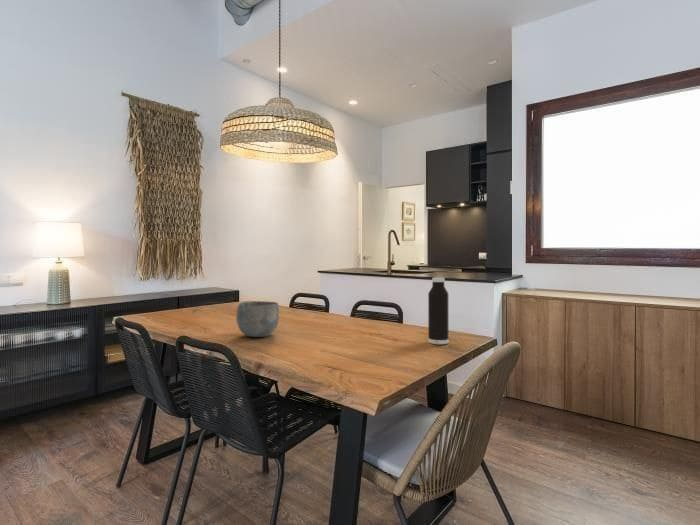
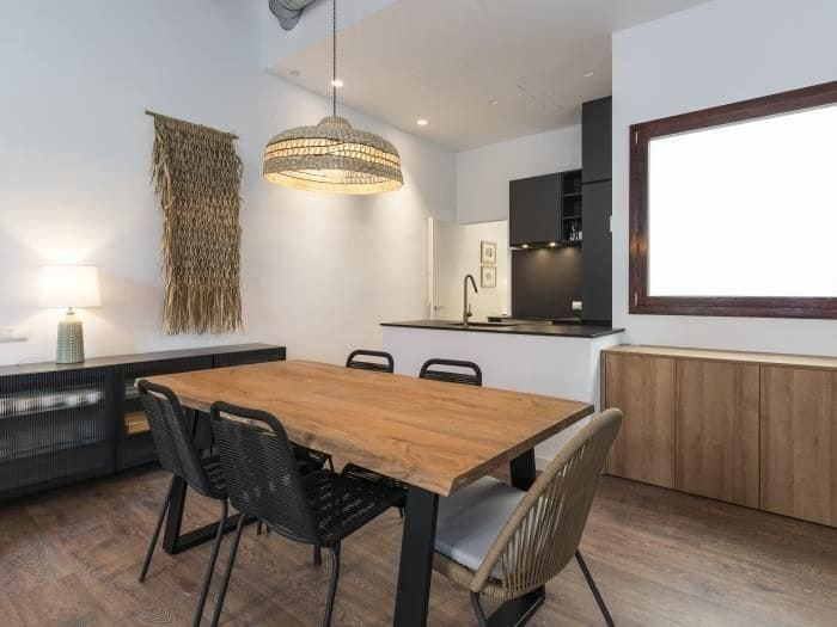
- water bottle (438, 310)
- bowl (258, 319)
